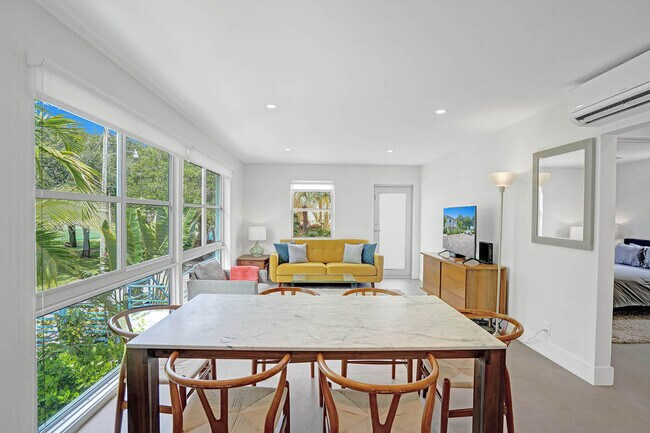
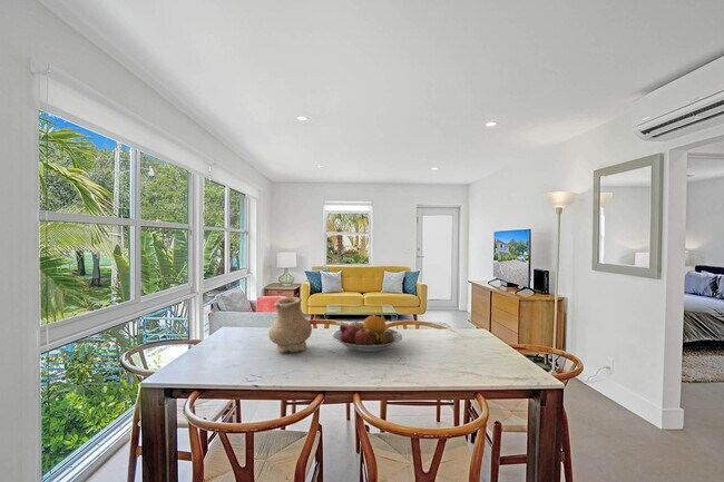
+ vase (290, 324)
+ fruit bowl (366, 332)
